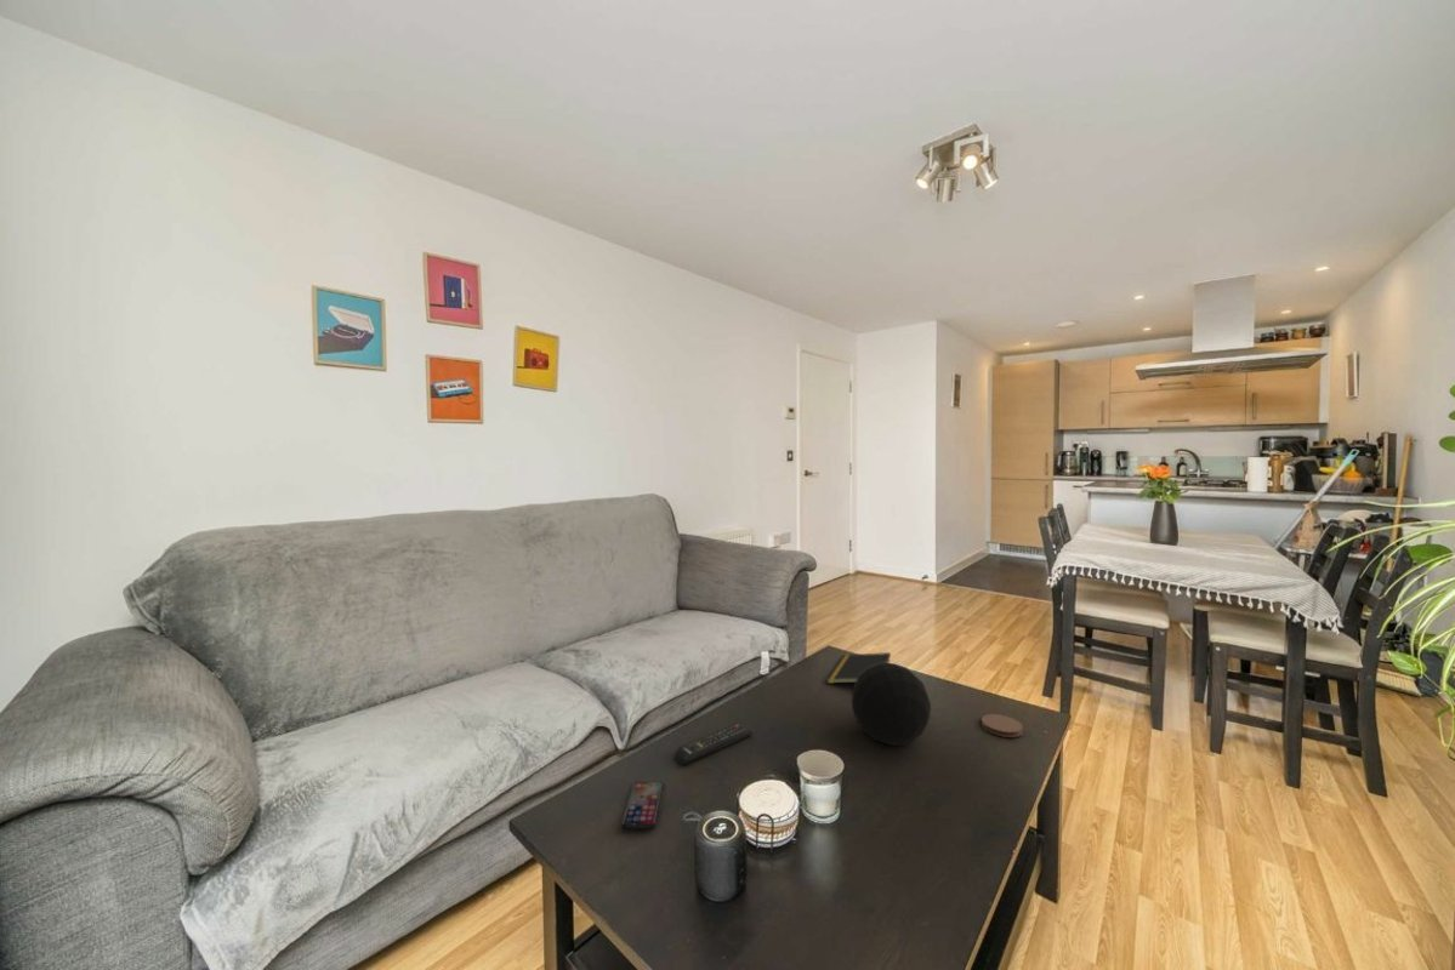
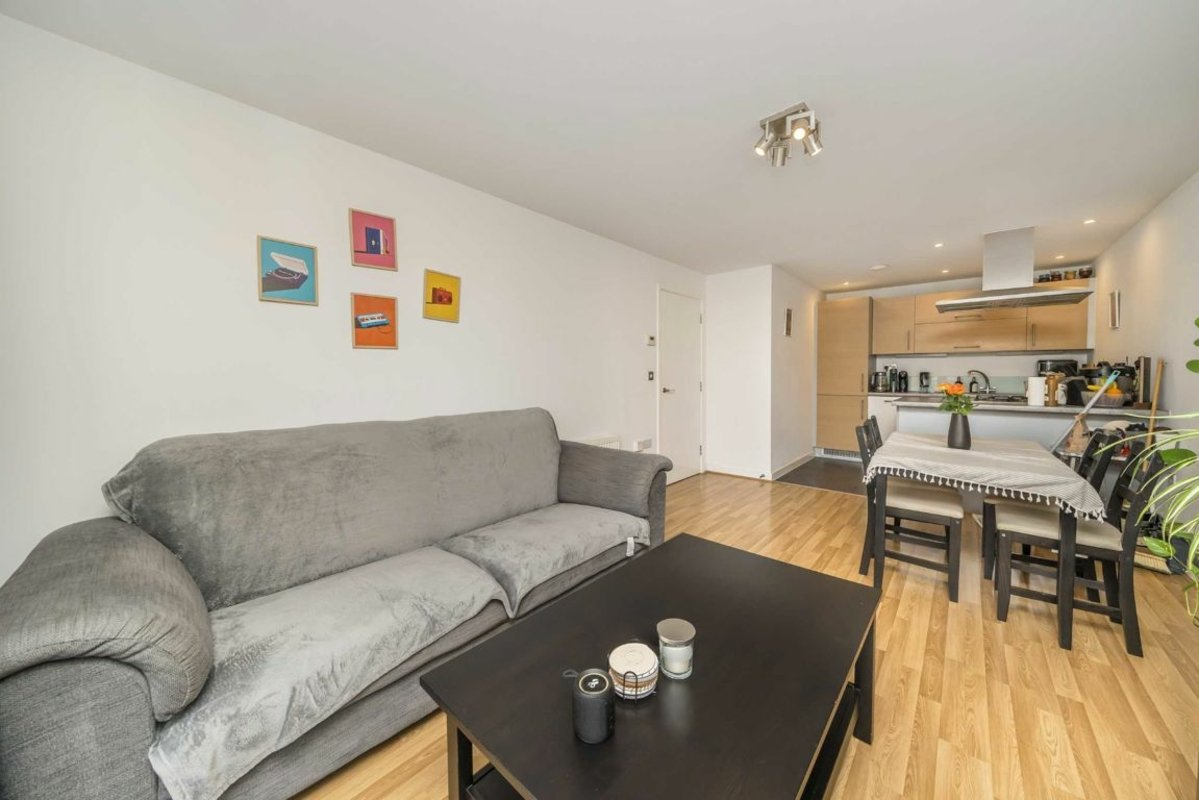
- remote control (715, 742)
- coaster (1001, 725)
- notepad (859, 667)
- smartphone (643, 804)
- decorative orb (890, 702)
